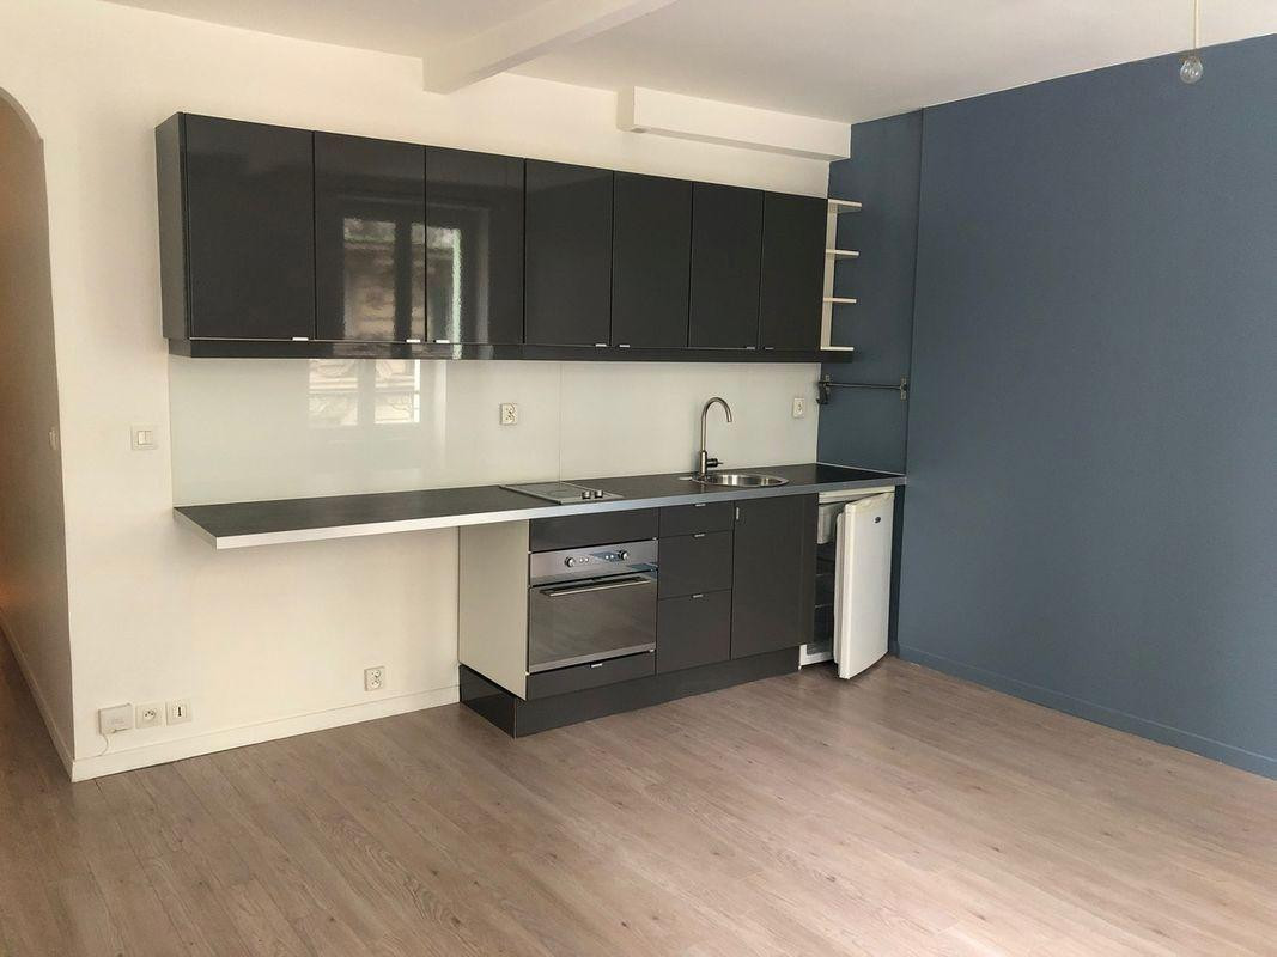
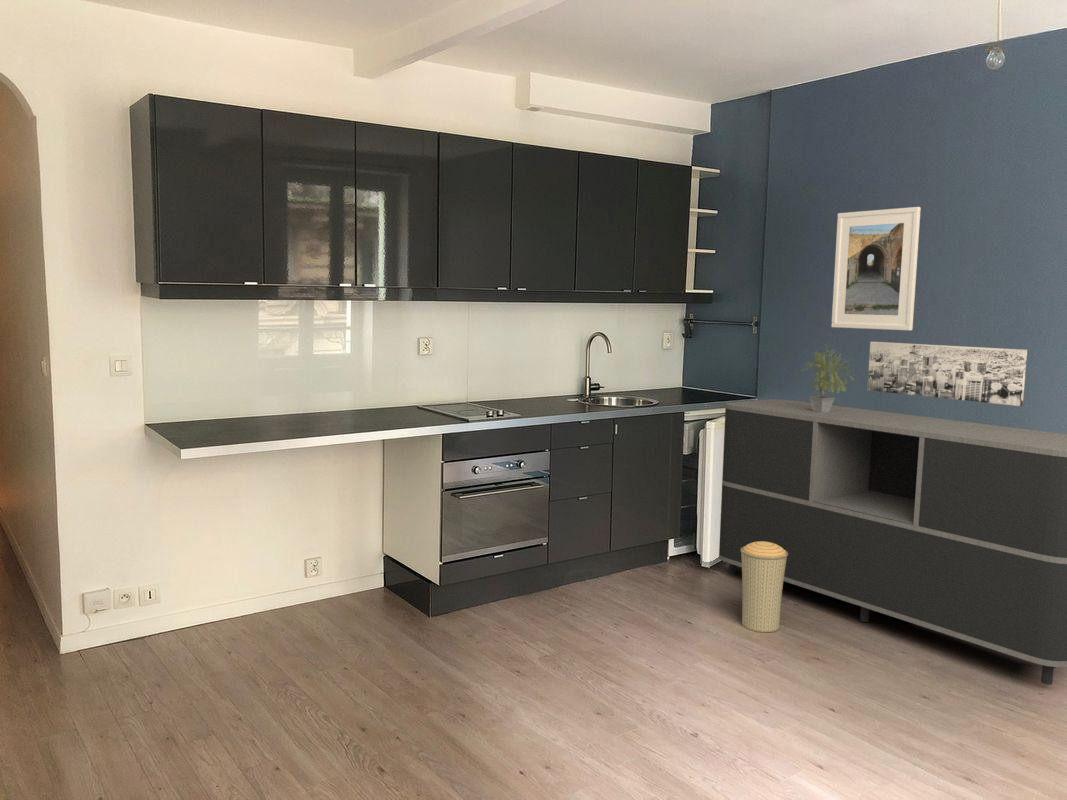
+ sideboard (890, 518)
+ wall art (941, 371)
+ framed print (873, 270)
+ trash can (762, 584)
+ potted plant (828, 378)
